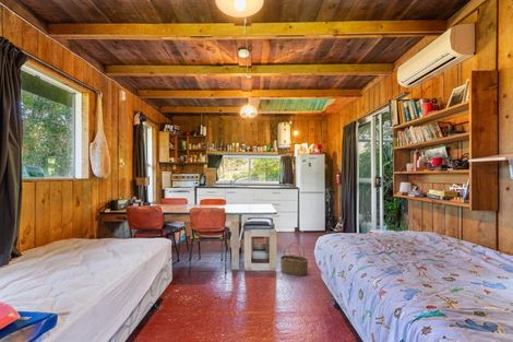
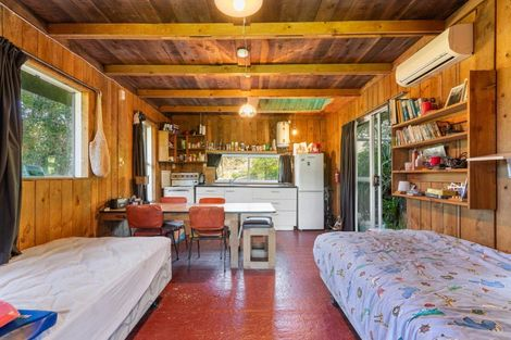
- wicker basket (294, 258)
